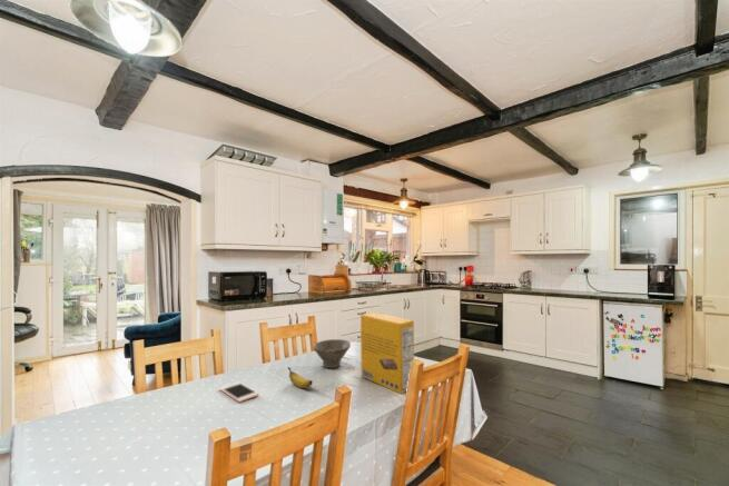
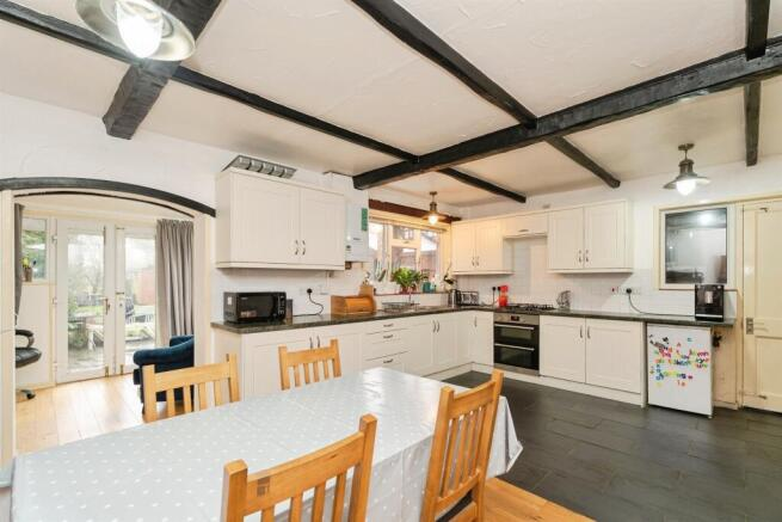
- cereal box (386, 349)
- banana (299, 378)
- bowl (332, 355)
- cell phone (238, 391)
